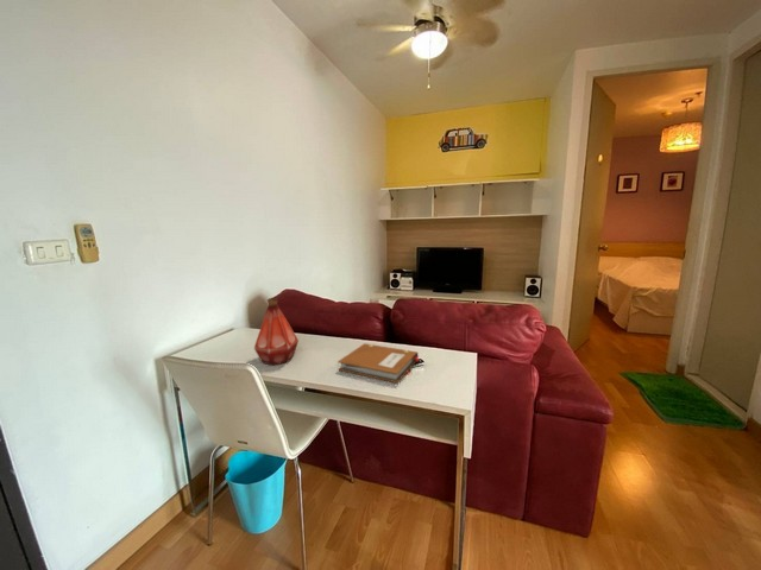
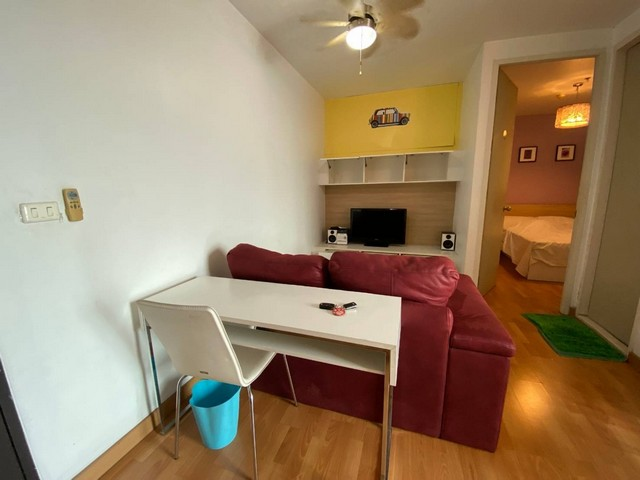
- notebook (380, 360)
- bottle (275, 329)
